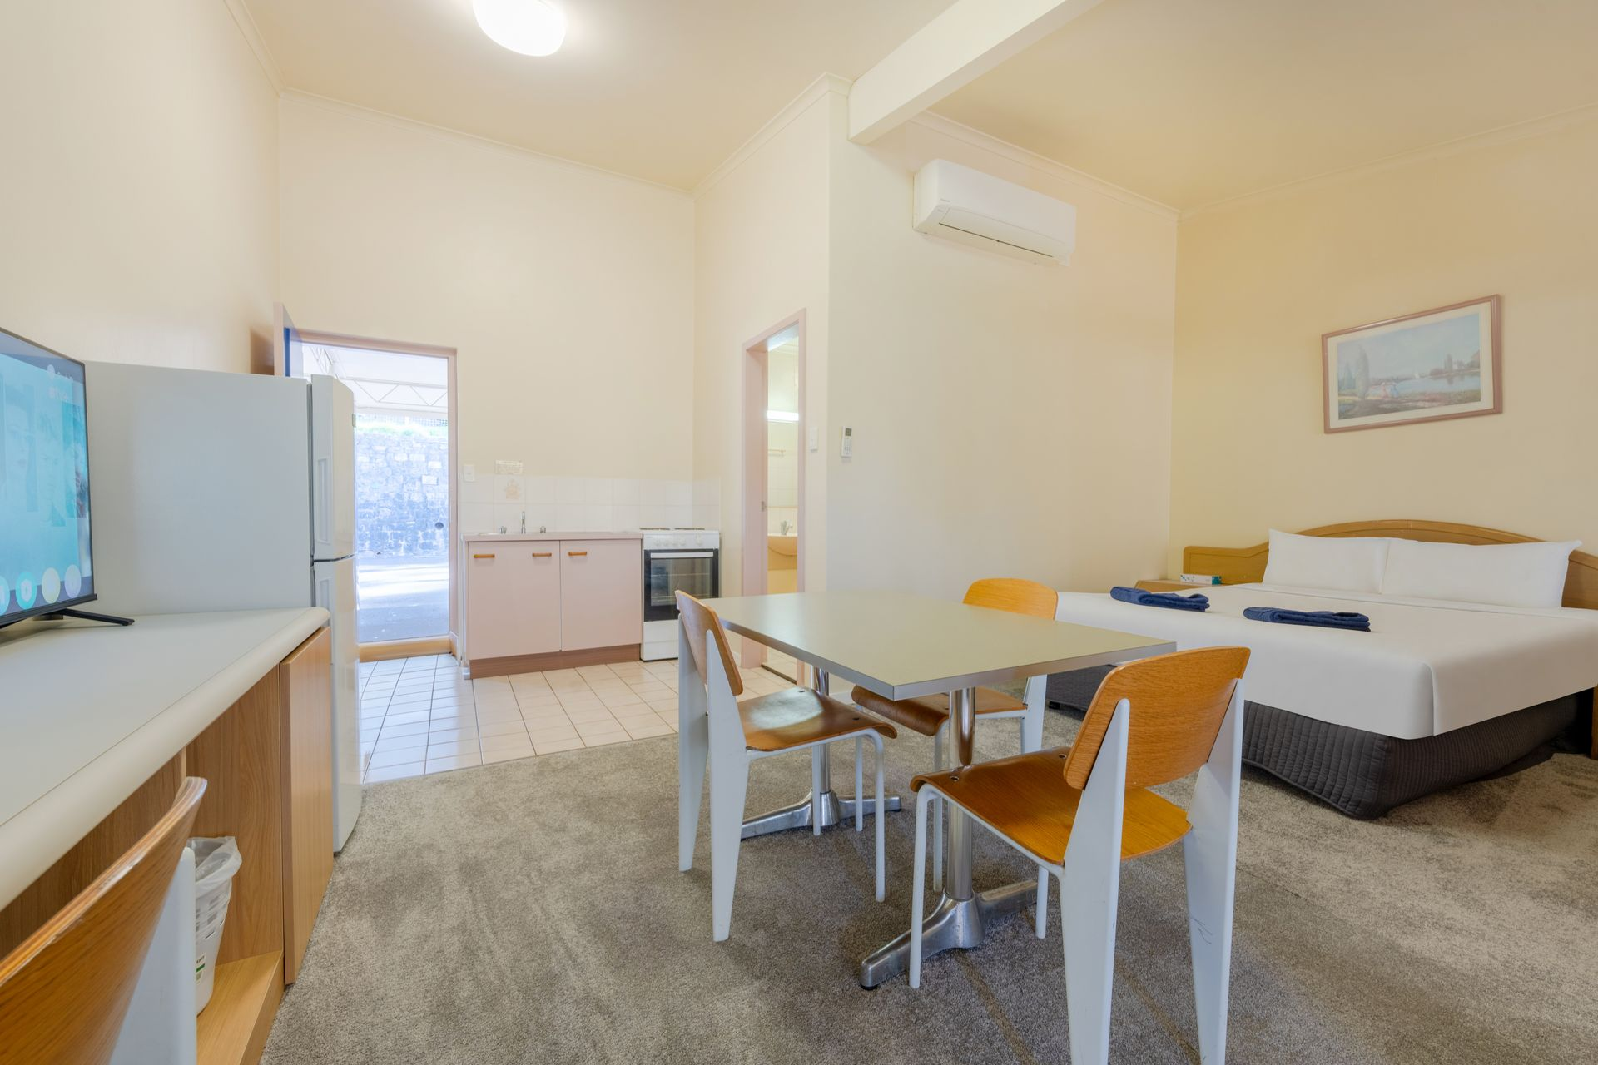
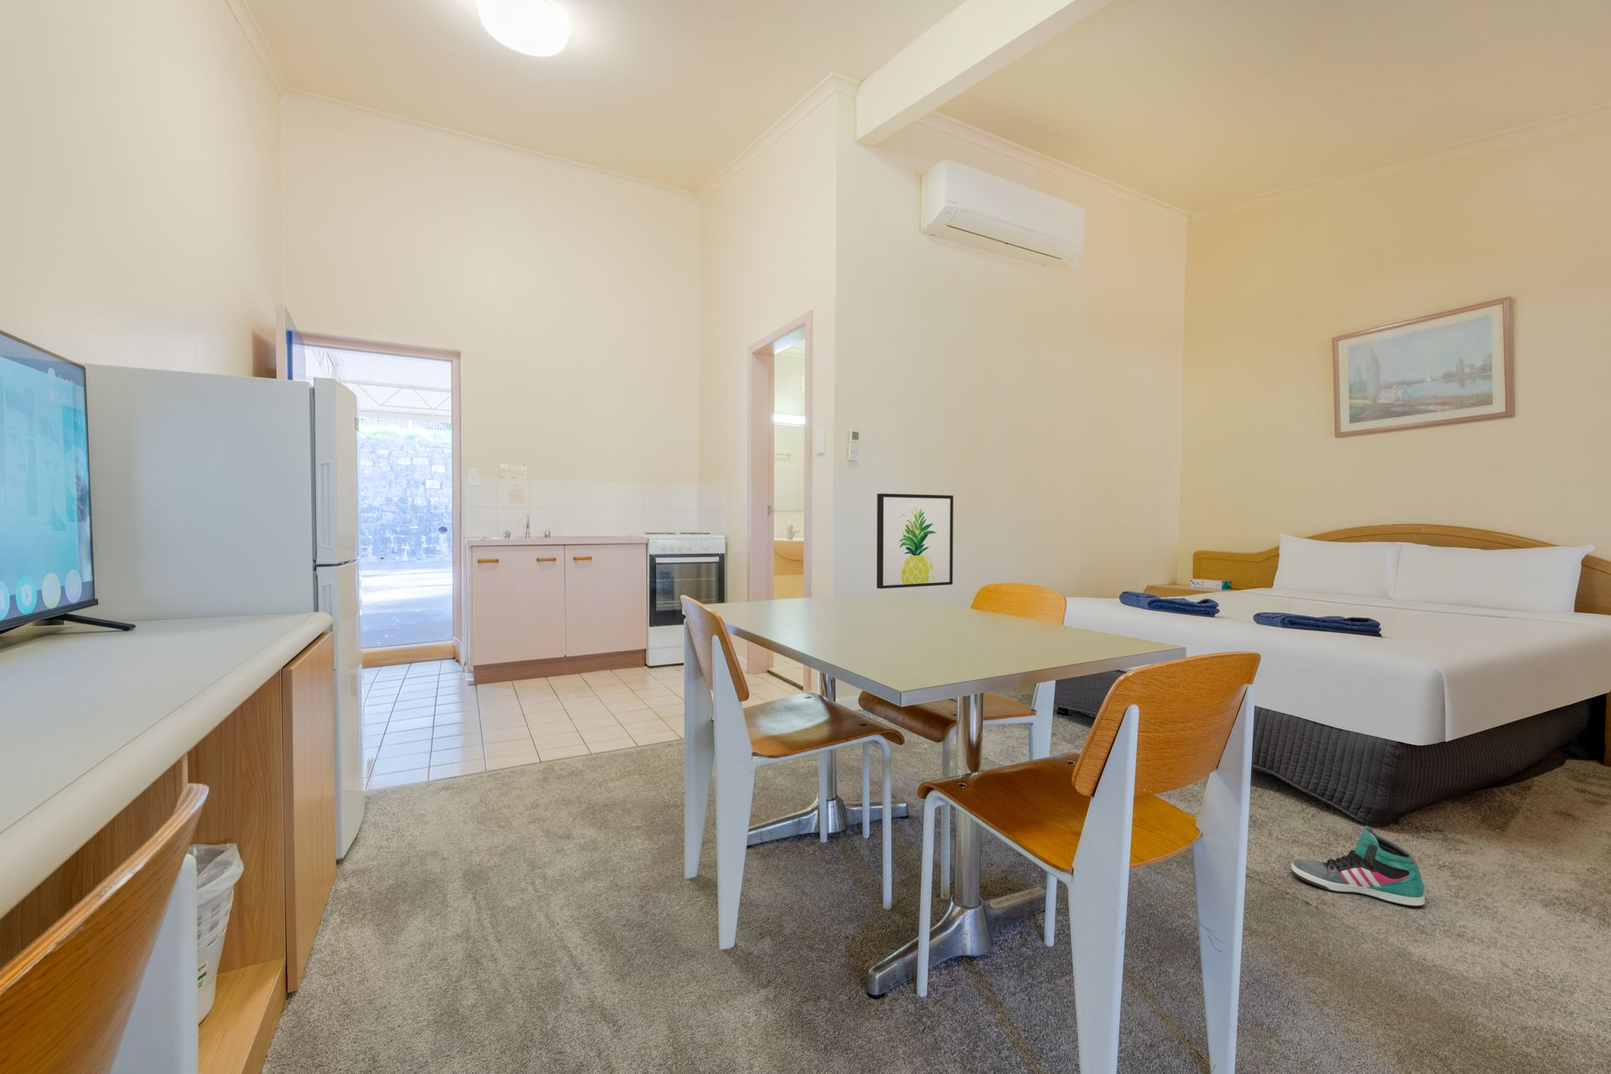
+ wall art (916, 541)
+ sneaker (1356, 858)
